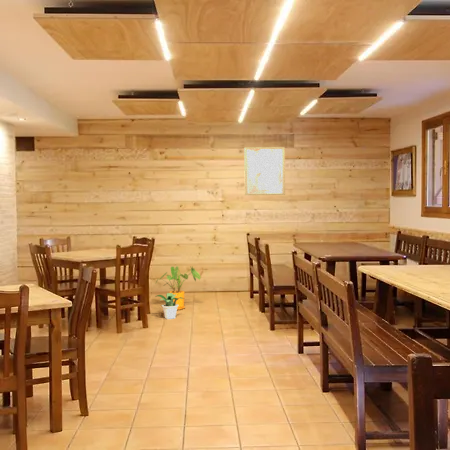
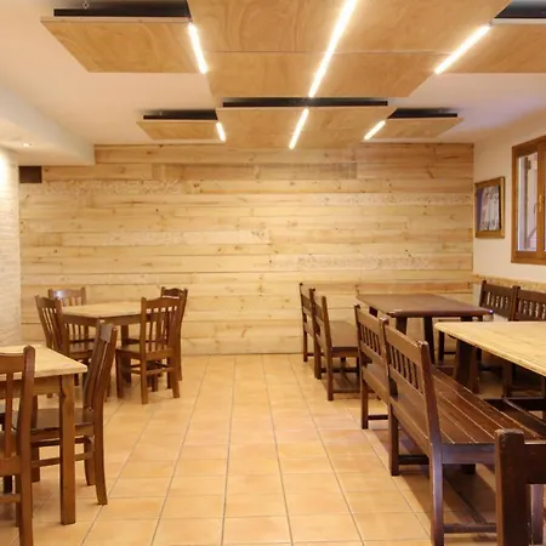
- wall art (264, 171)
- potted plant (169, 306)
- house plant (178, 287)
